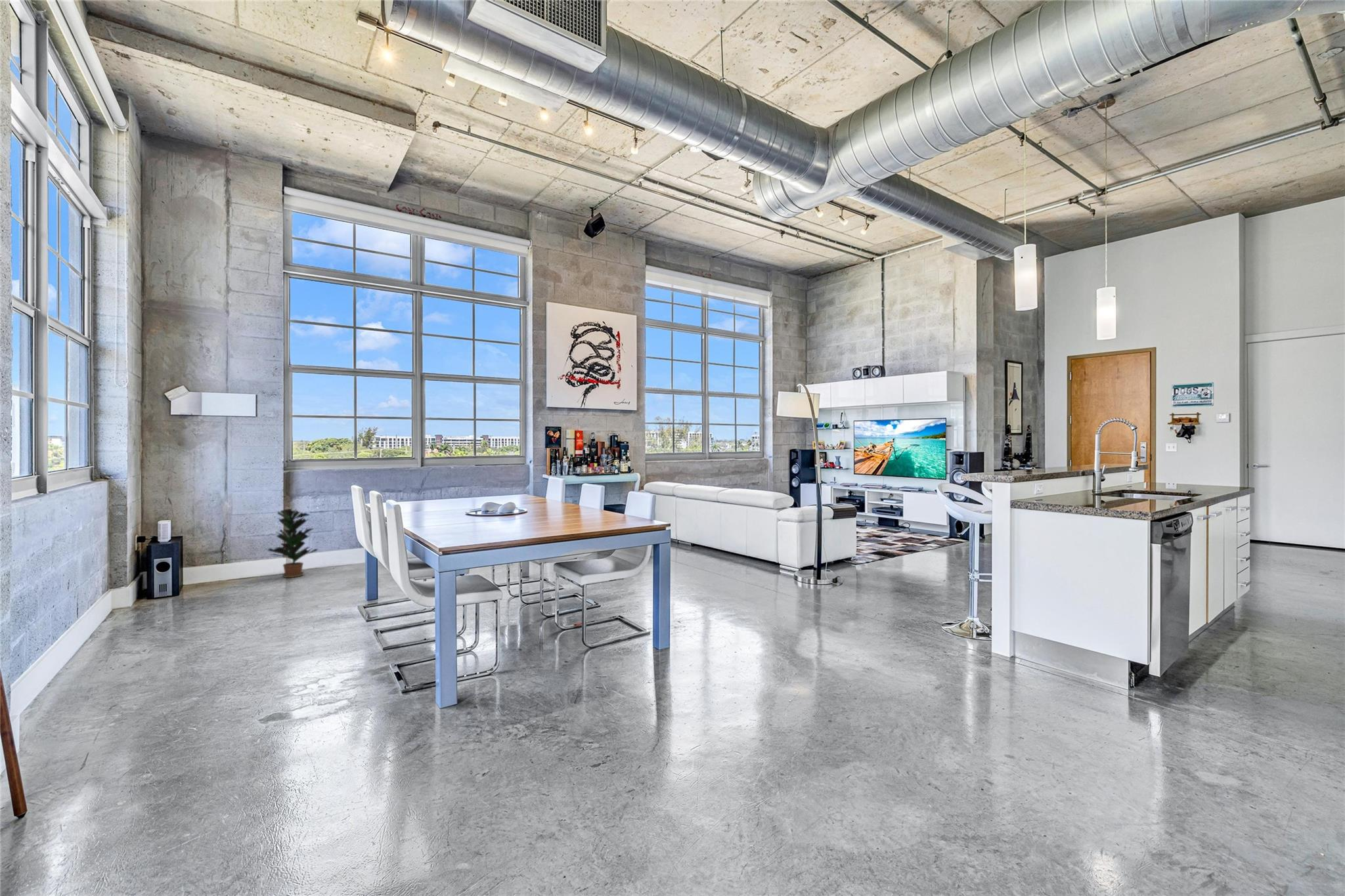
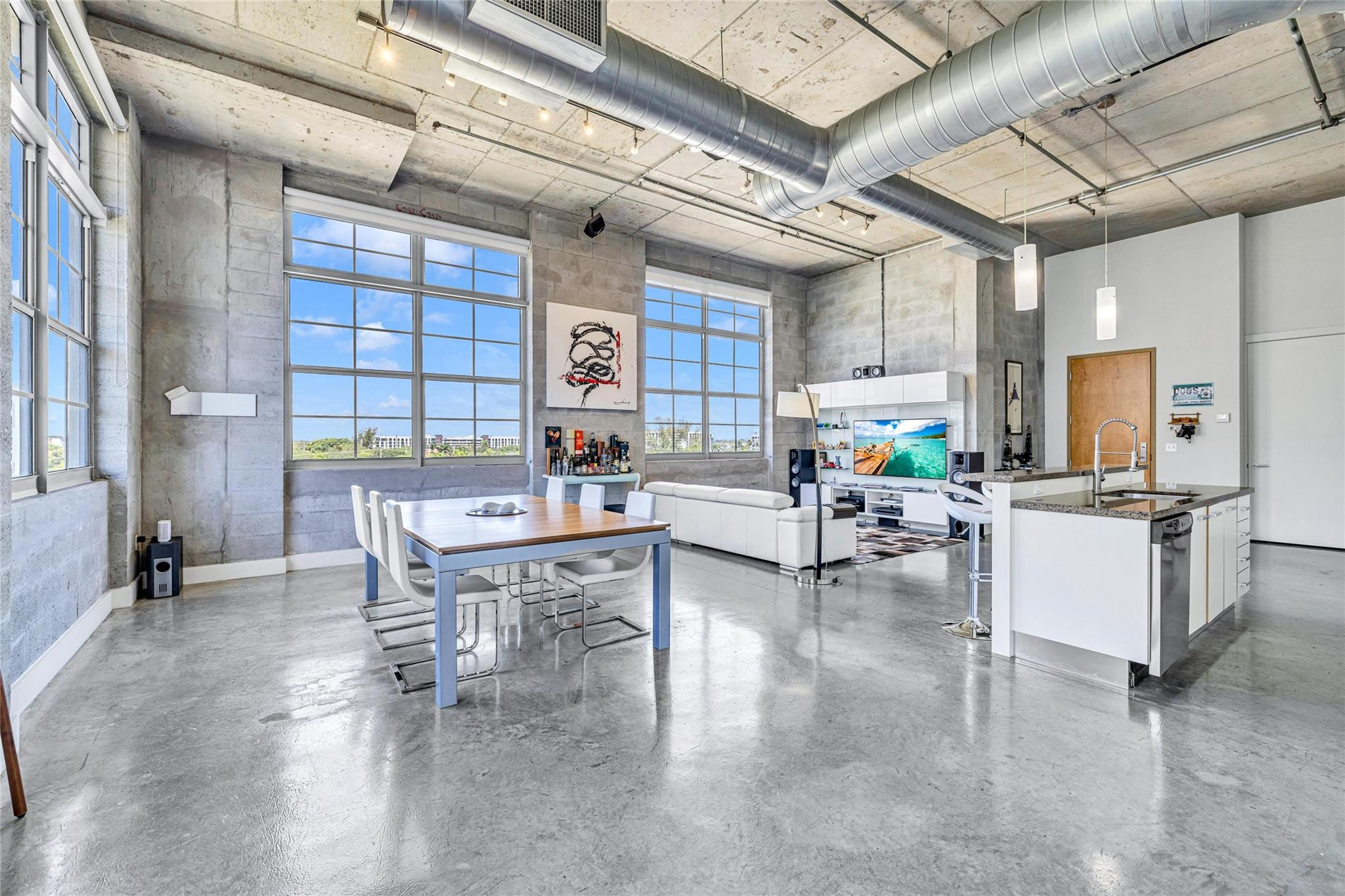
- potted plant (292, 542)
